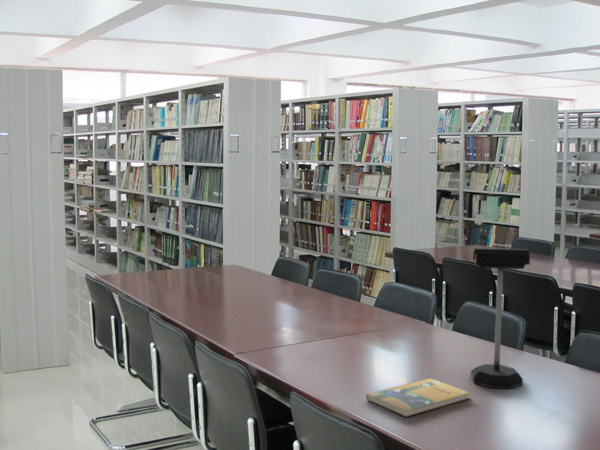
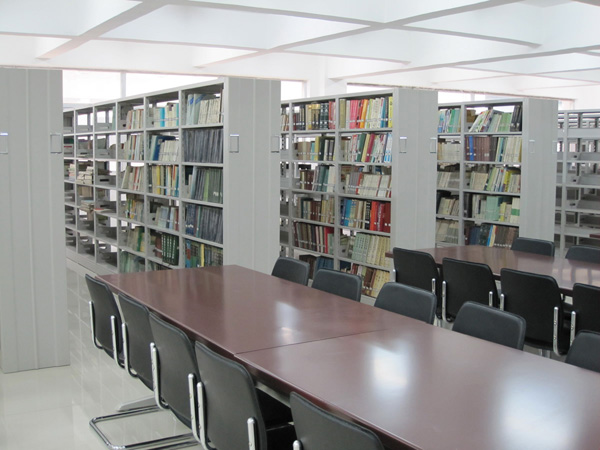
- mailbox (499, 315)
- booklet (418, 395)
